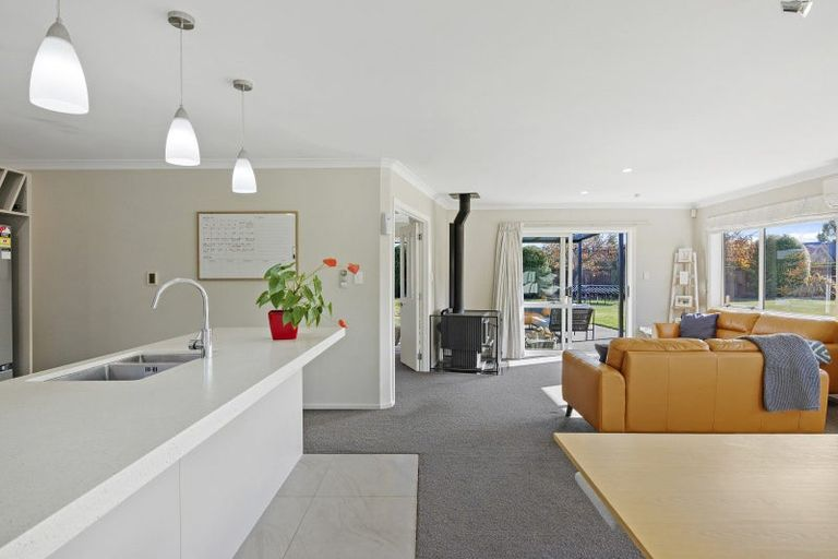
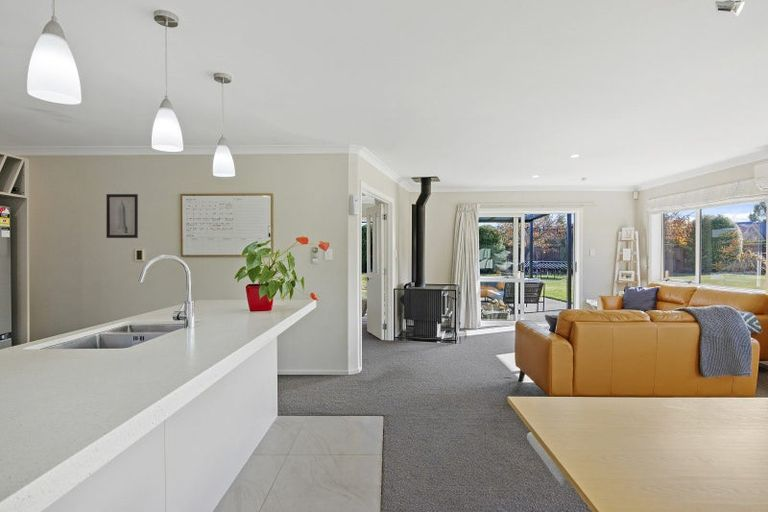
+ wall art (122, 216)
